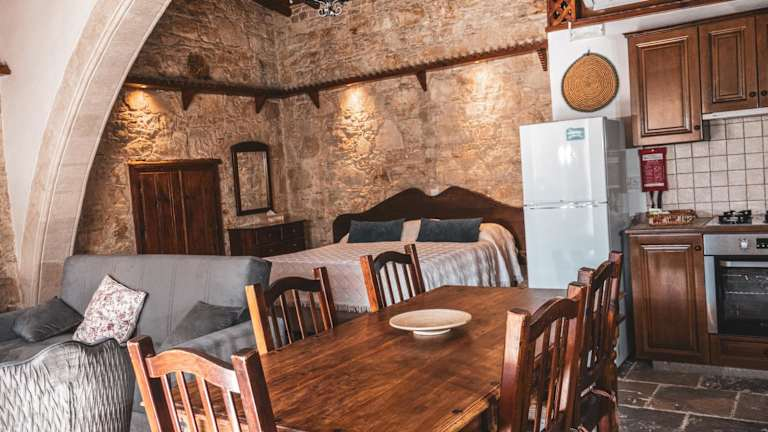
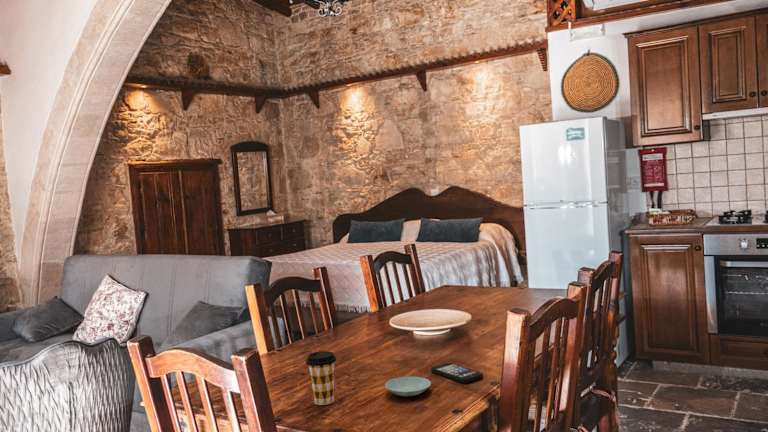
+ coffee cup (322, 378)
+ smartphone (456, 372)
+ saucer (408, 387)
